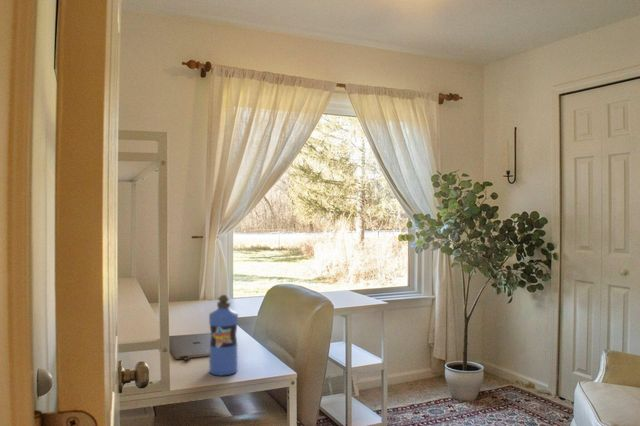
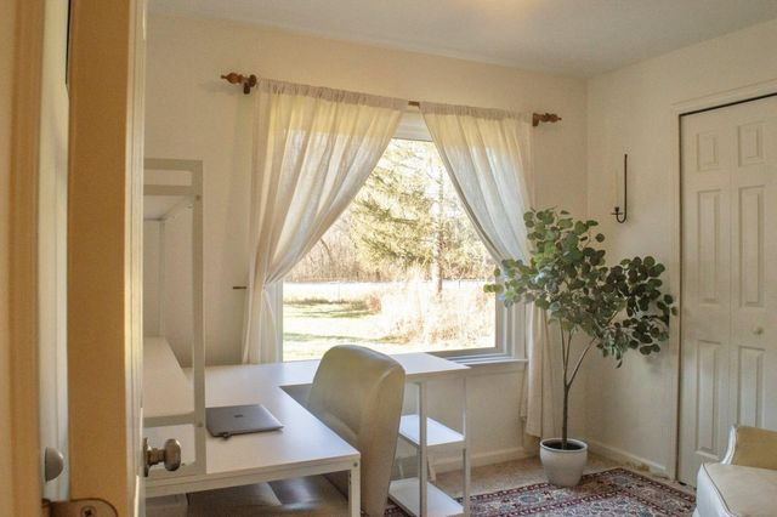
- water bottle (223, 333)
